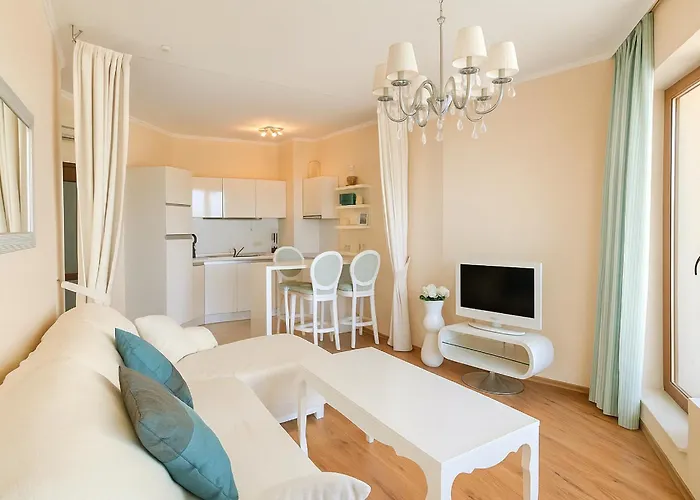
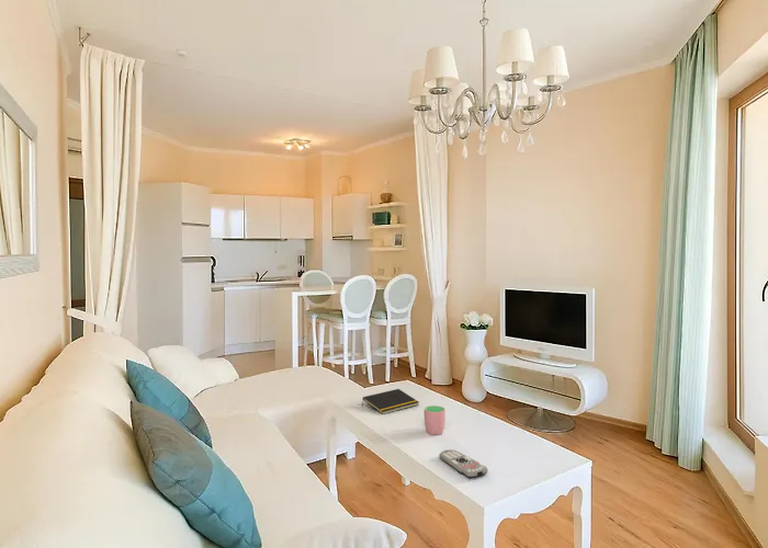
+ remote control (461, 463)
+ cup (432, 419)
+ notepad (391, 400)
